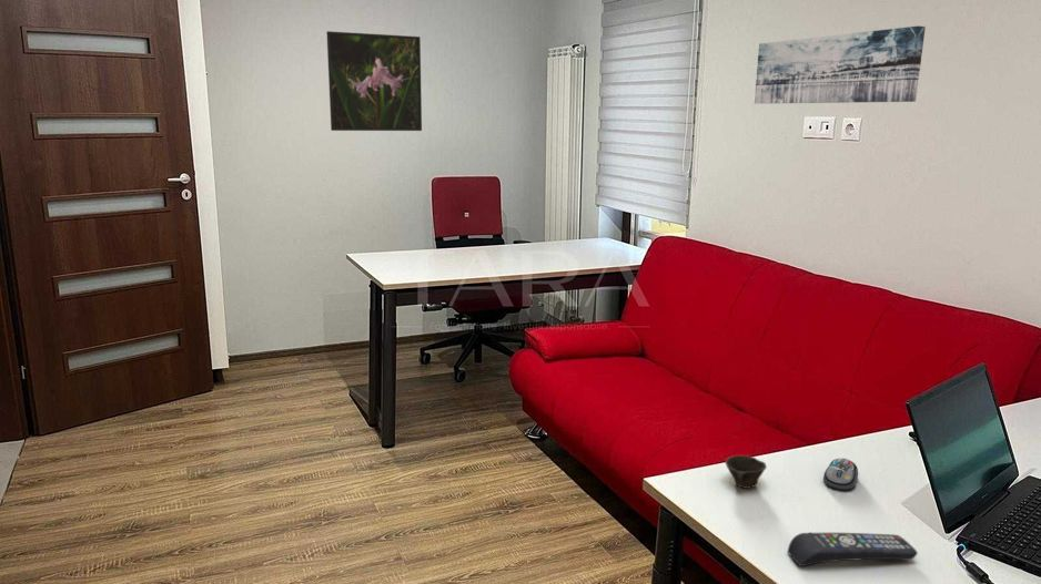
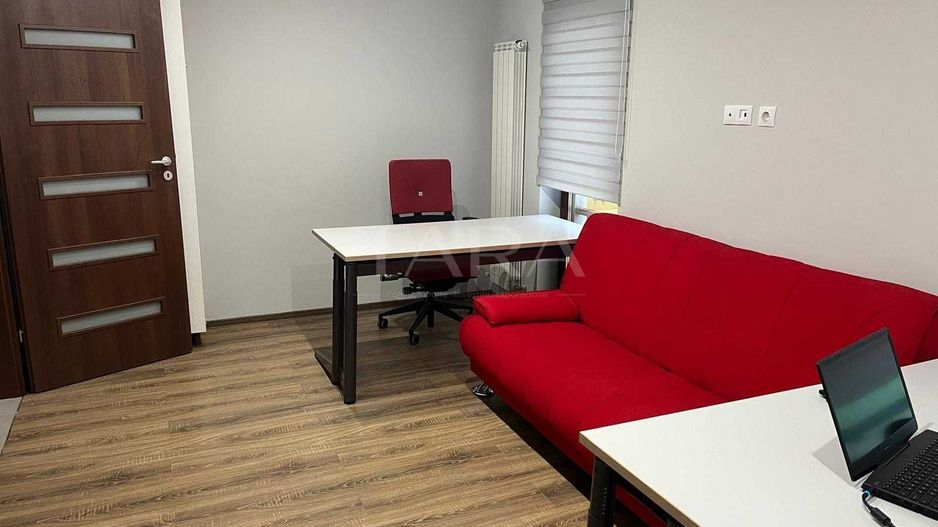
- remote control (851, 547)
- computer mouse (841, 471)
- wall art (829, 69)
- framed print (375, 83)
- cup (744, 474)
